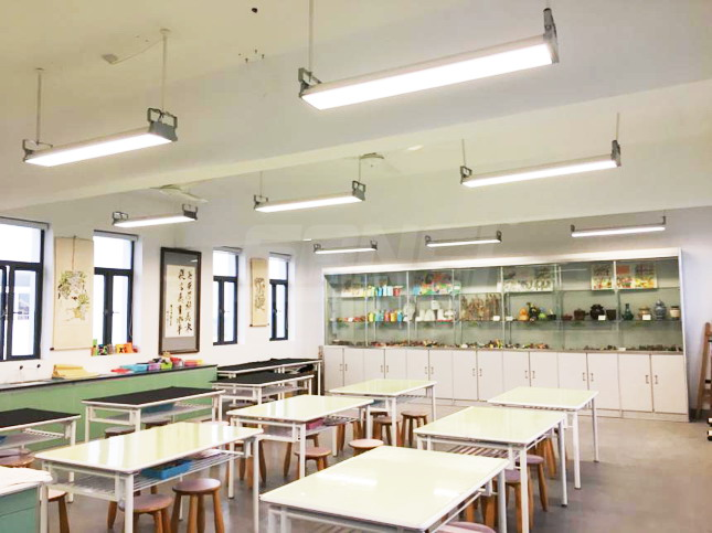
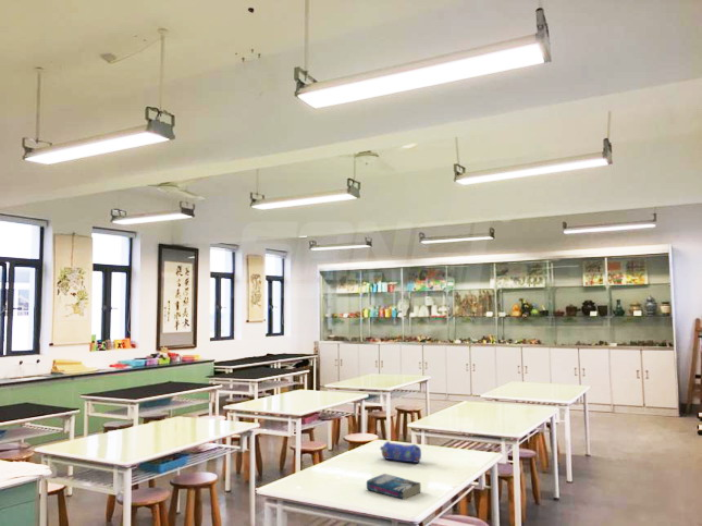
+ pencil case (401, 451)
+ book (393, 486)
